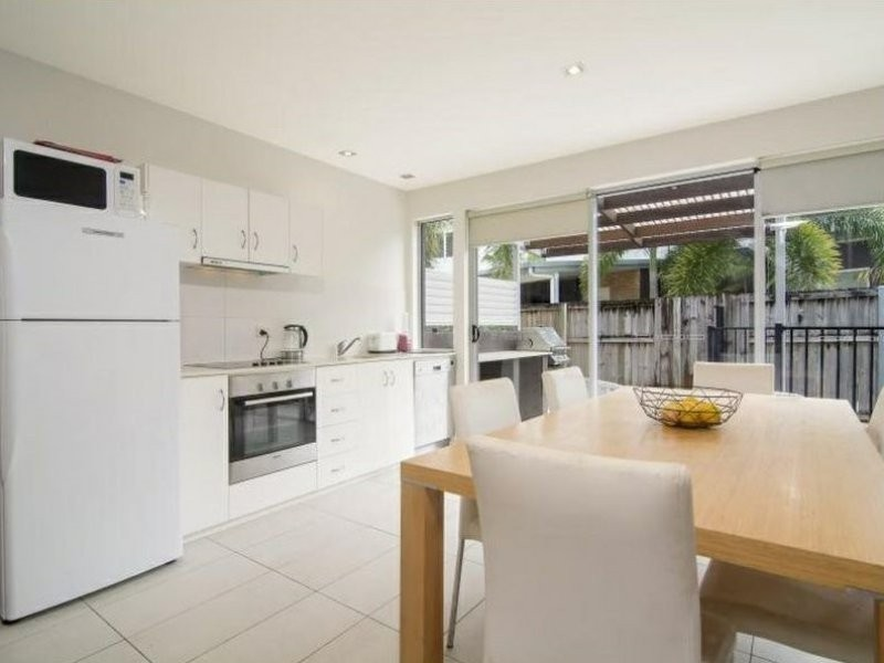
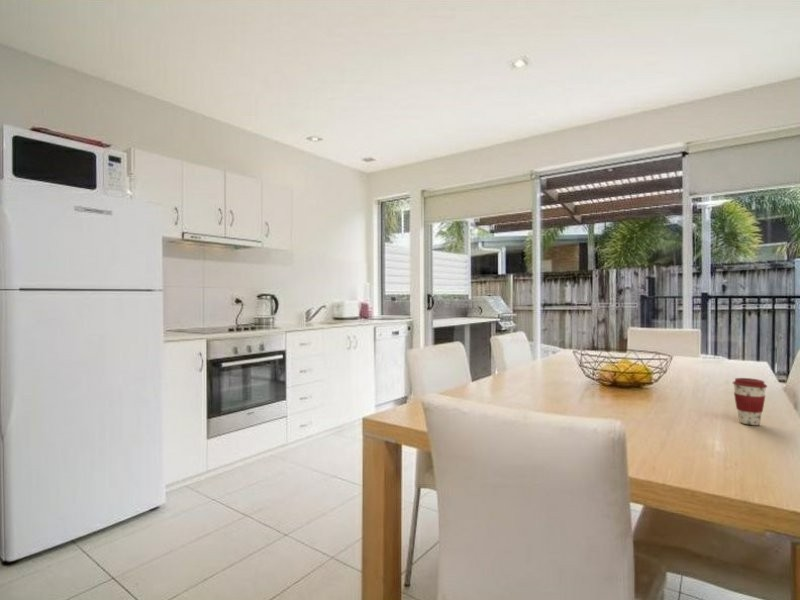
+ coffee cup (749, 401)
